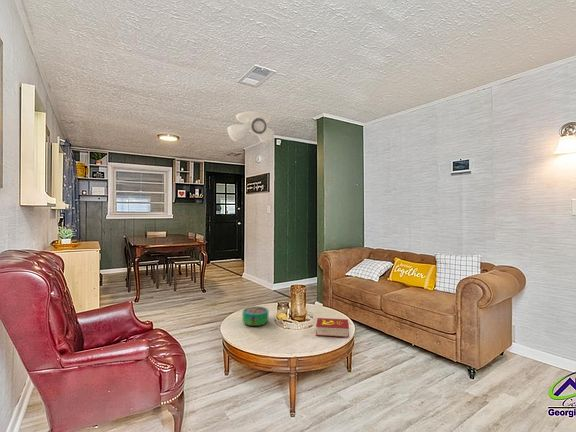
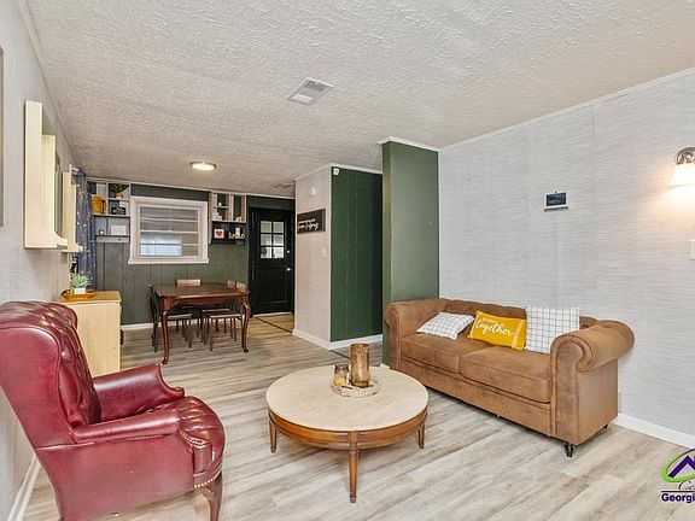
- decorative bowl (255, 316)
- book (332, 327)
- ceiling light (251, 128)
